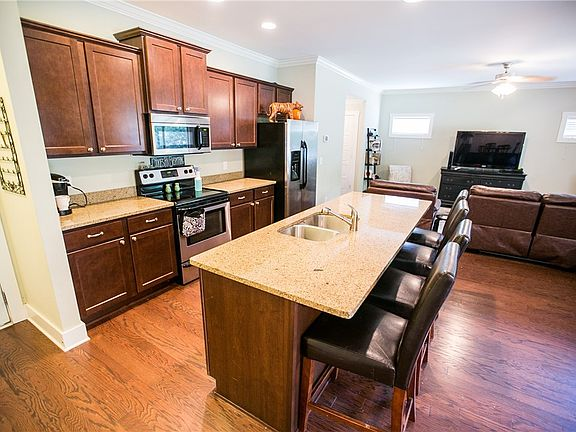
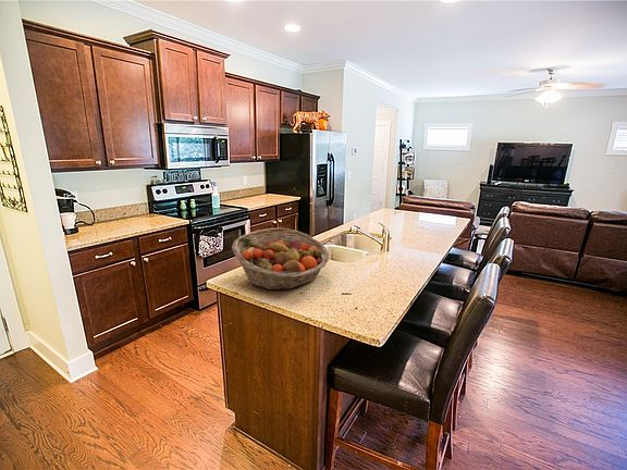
+ fruit basket (282, 257)
